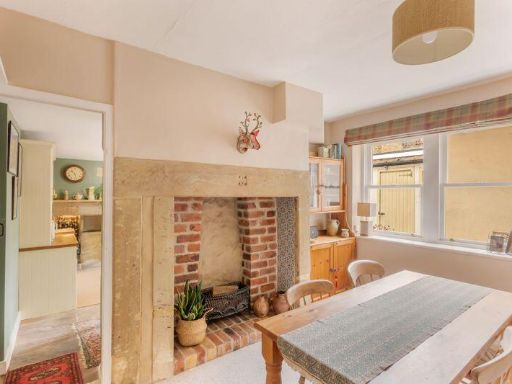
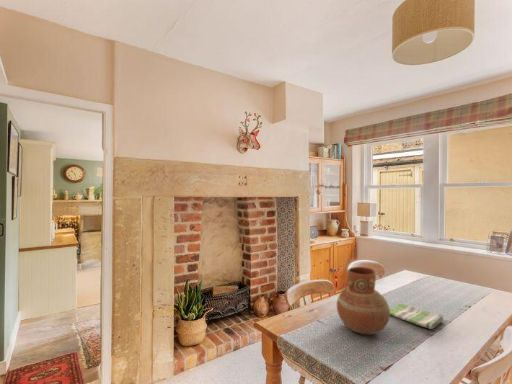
+ dish towel (414, 314)
+ vase (362, 299)
